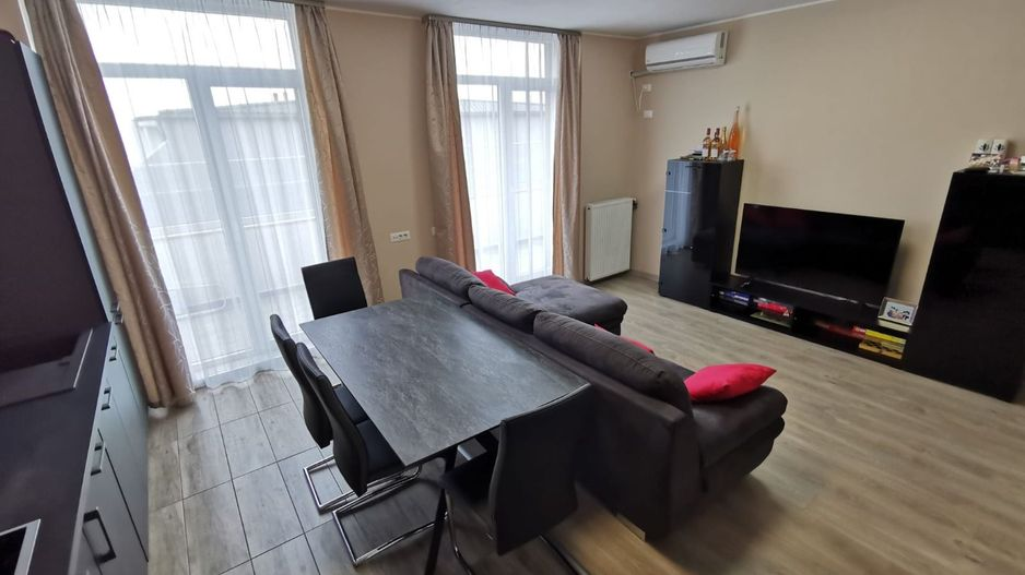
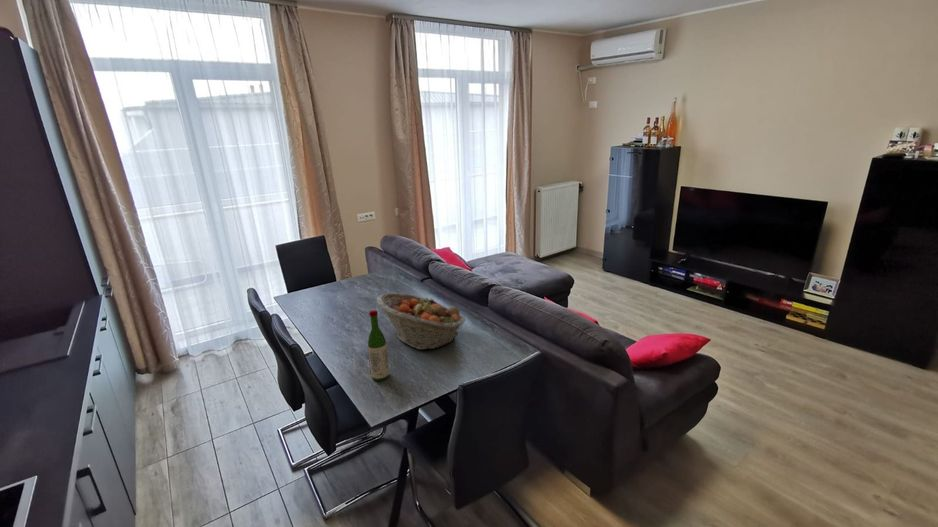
+ wine bottle (376, 344)
+ fruit basket (421, 316)
